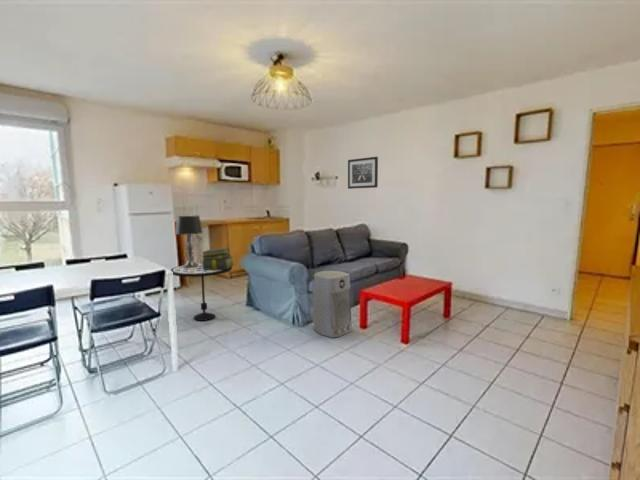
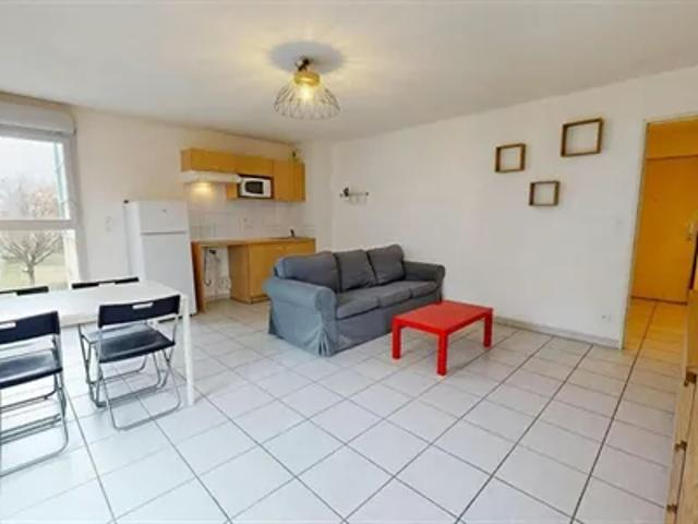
- air purifier (331, 302)
- table lamp (189, 241)
- side table (203, 292)
- stack of books (217, 258)
- wall art (362, 173)
